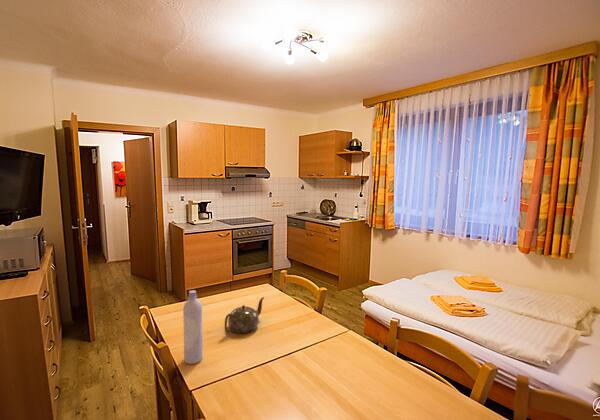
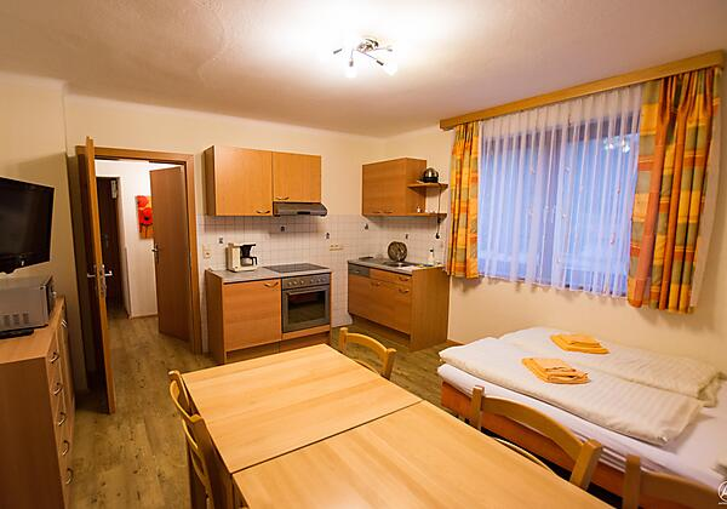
- teapot (245, 315)
- bottle (193, 325)
